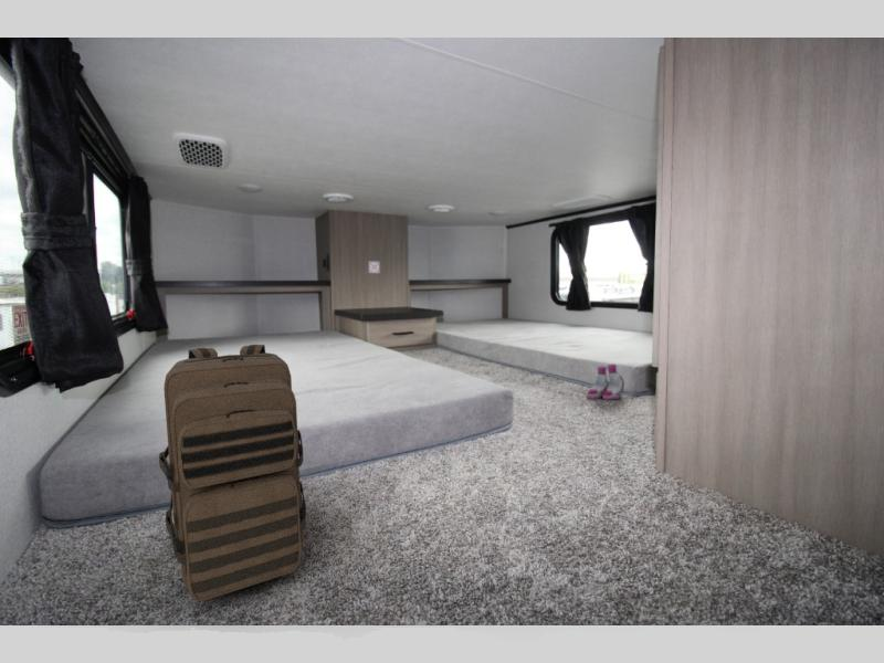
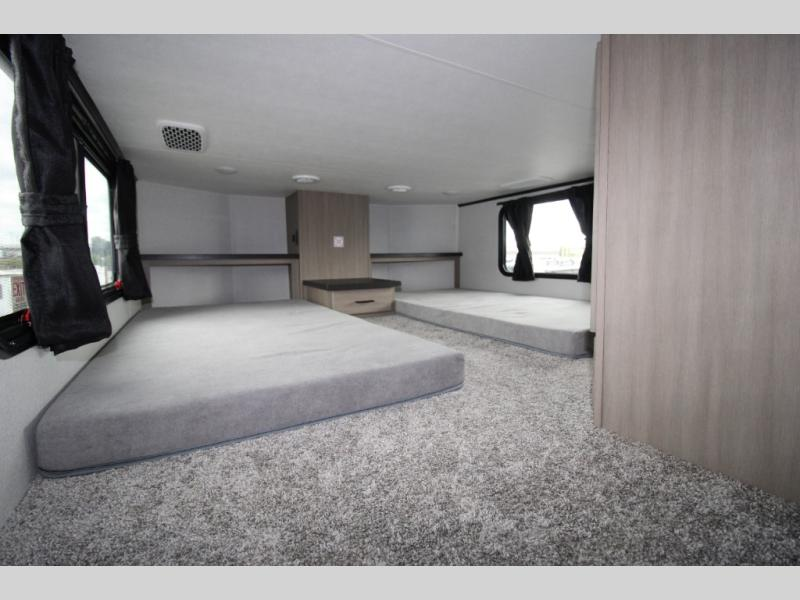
- boots (604, 380)
- backpack (235, 449)
